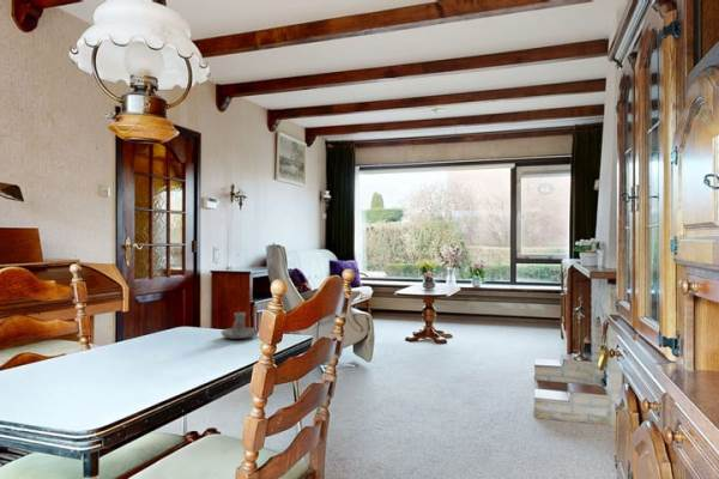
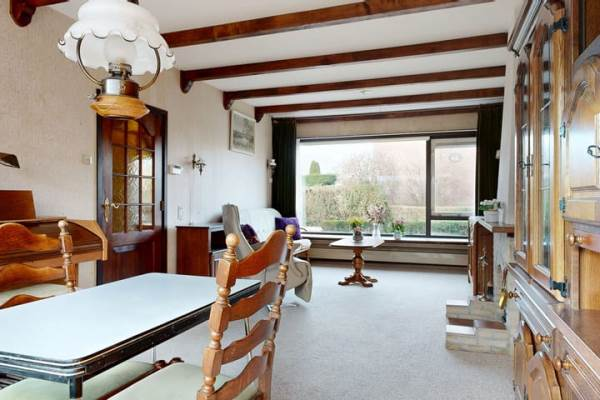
- candle holder (238, 326)
